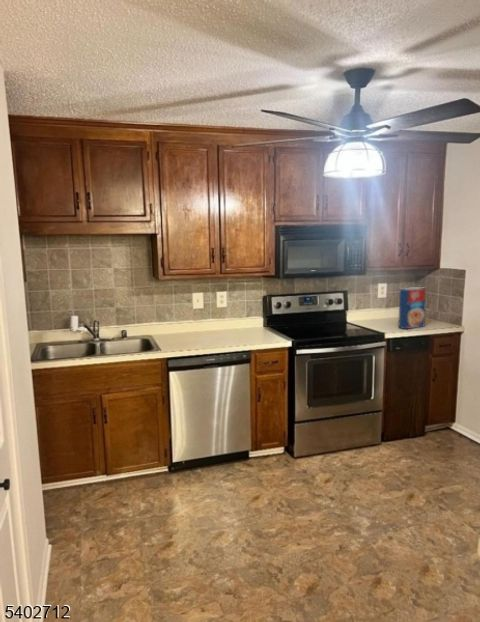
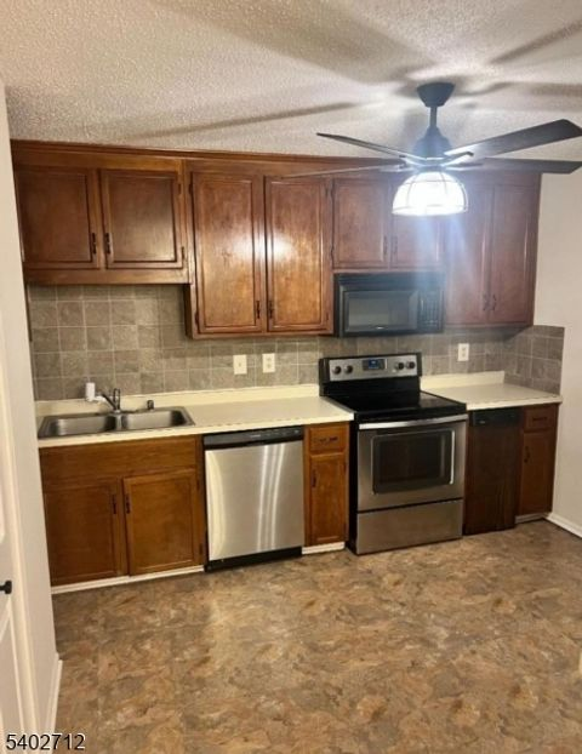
- cereal box (412, 307)
